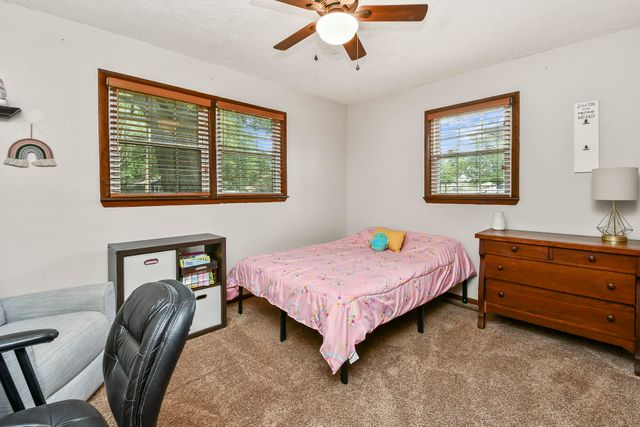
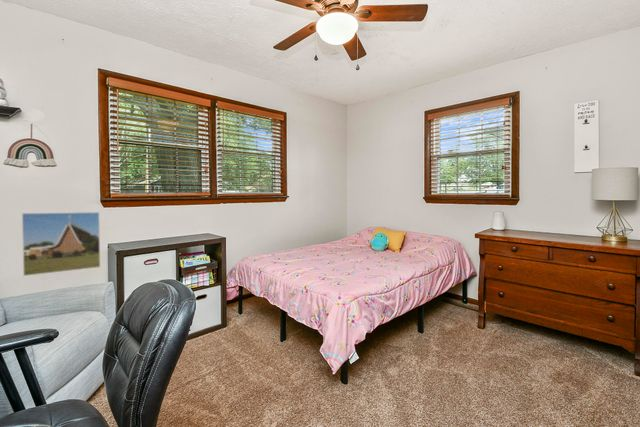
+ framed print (63, 241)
